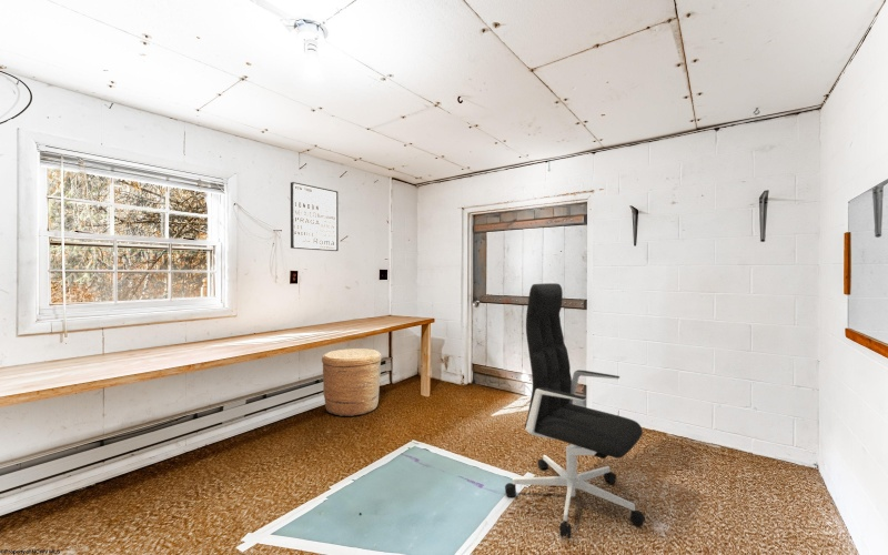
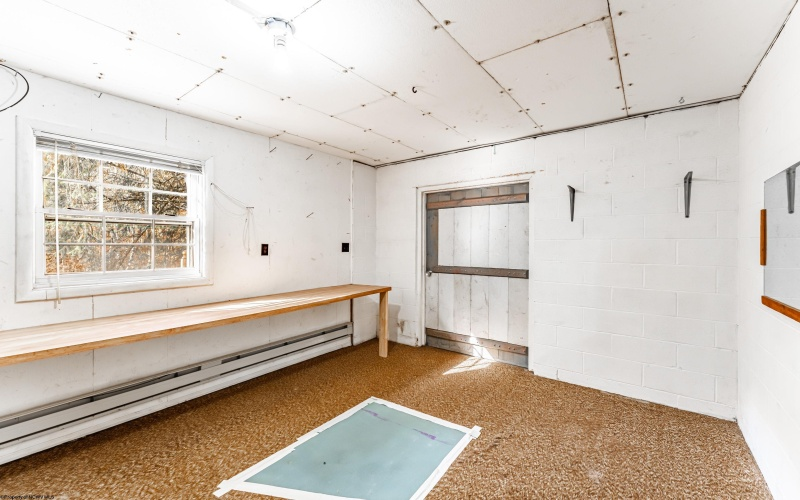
- office chair (575, 391)
- basket (352, 380)
- wall art (315, 218)
